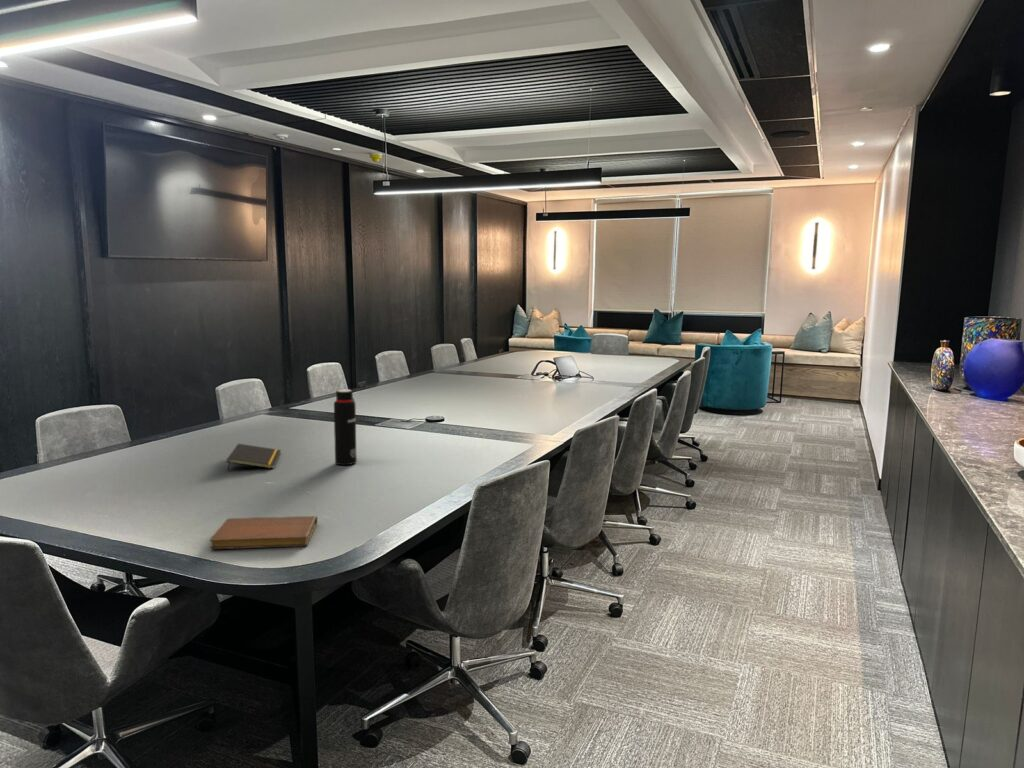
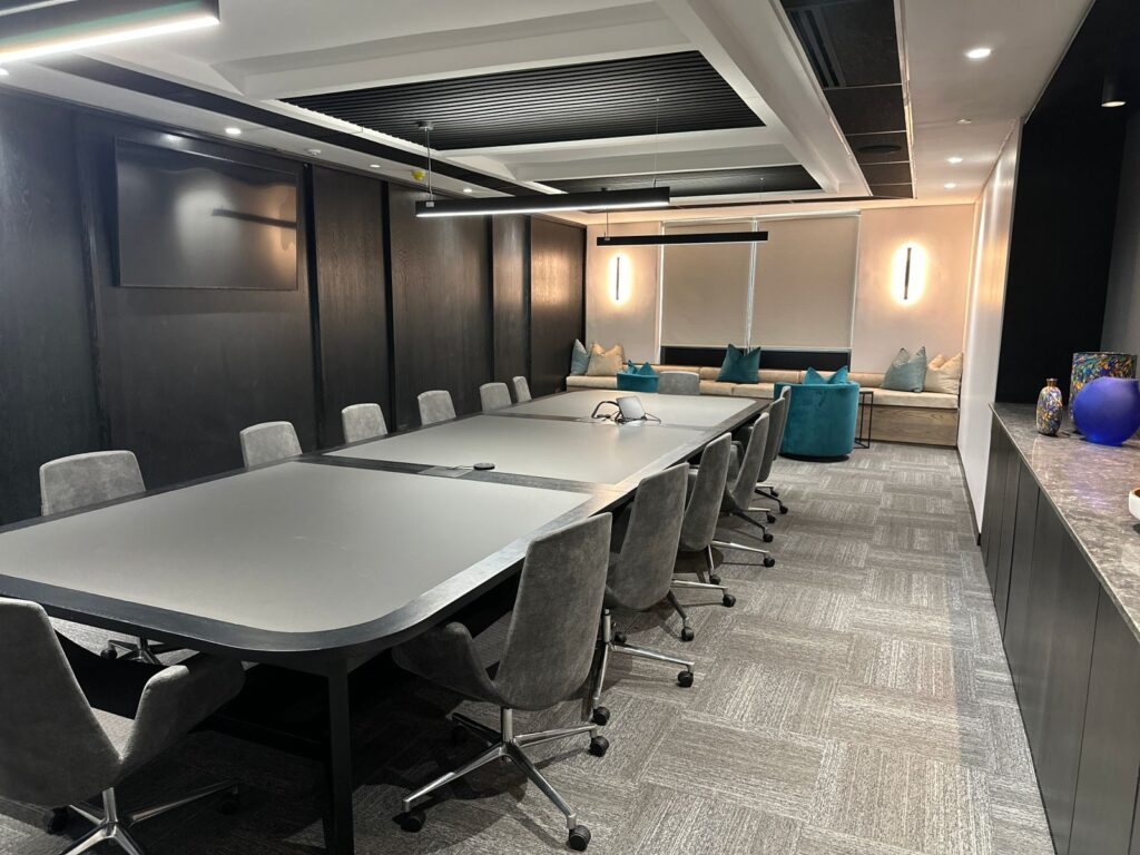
- notepad (255, 455)
- water bottle (346, 426)
- notebook (266, 531)
